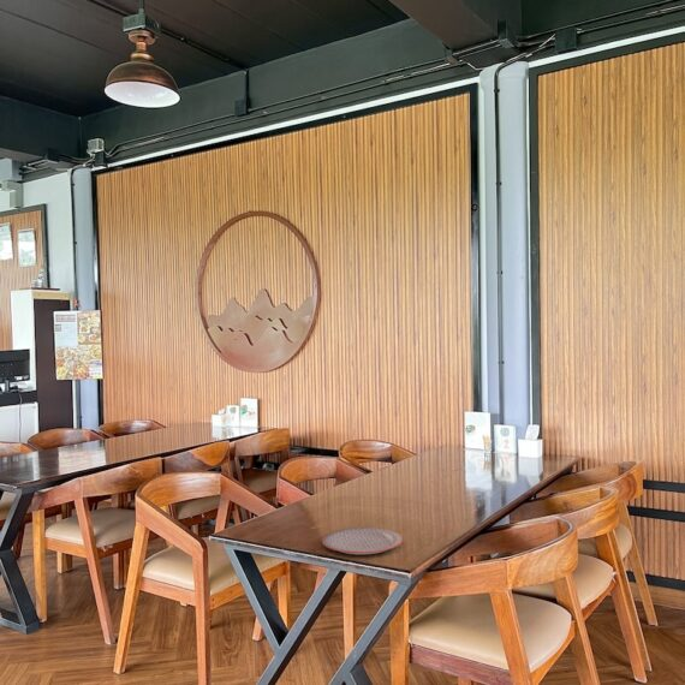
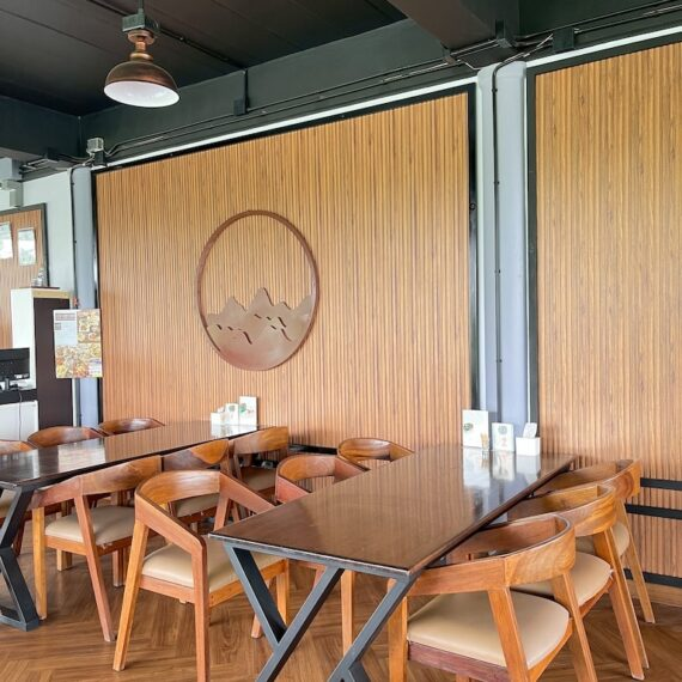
- plate (362, 542)
